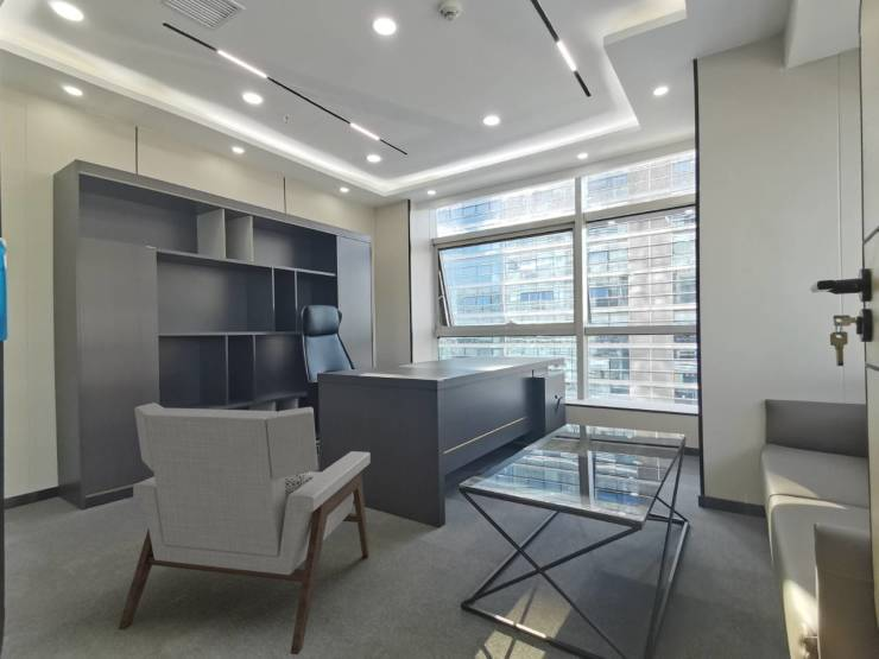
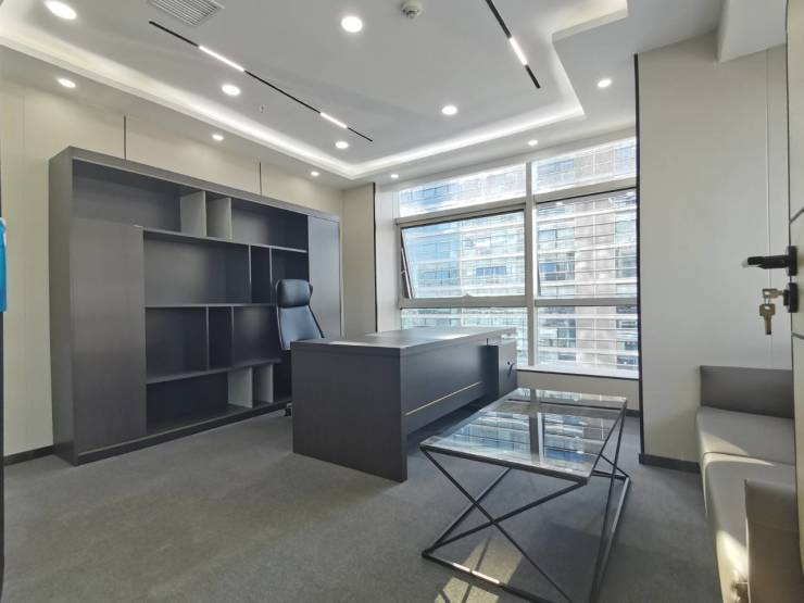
- armchair (260, 490)
